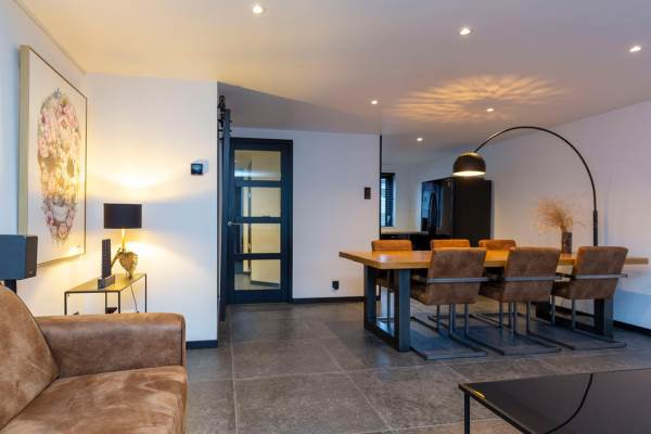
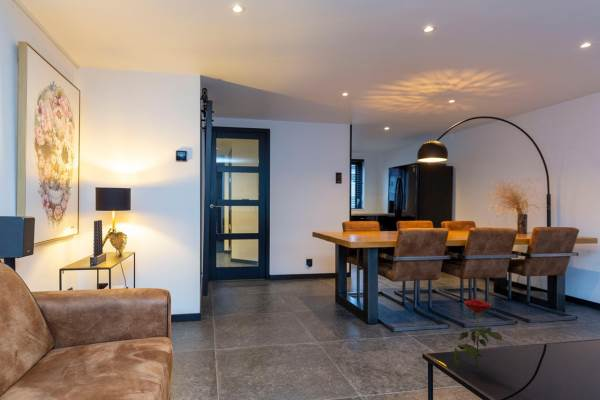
+ flower (480, 334)
